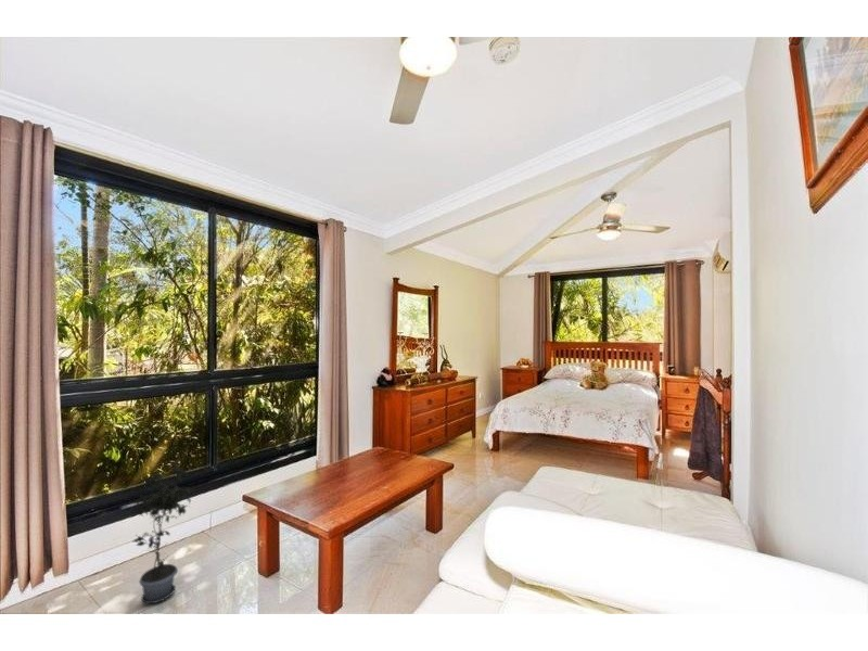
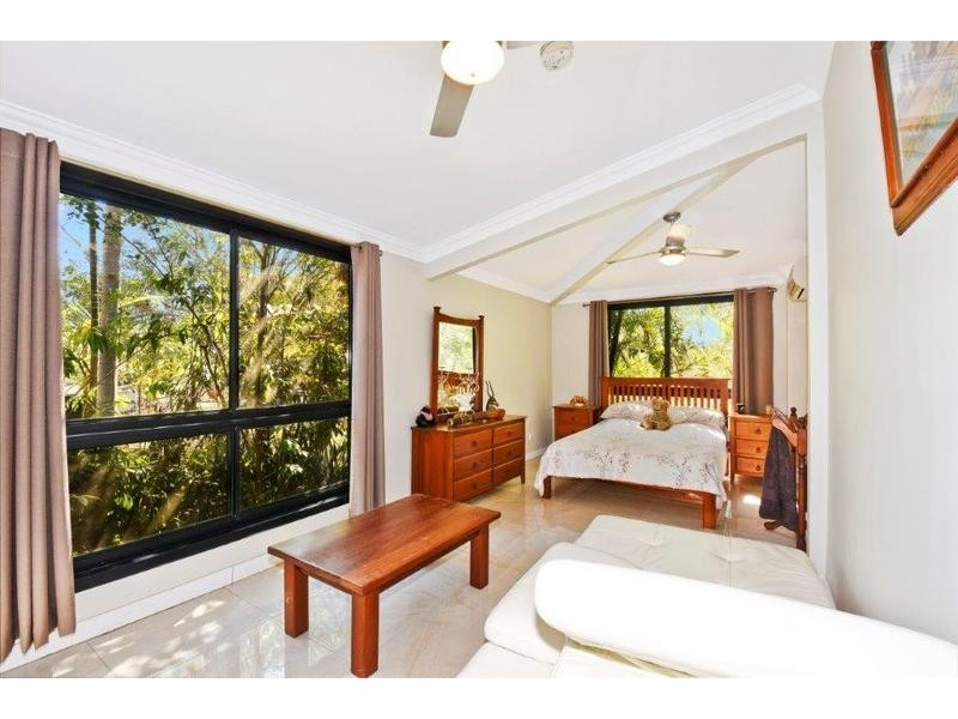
- potted plant (161, 532)
